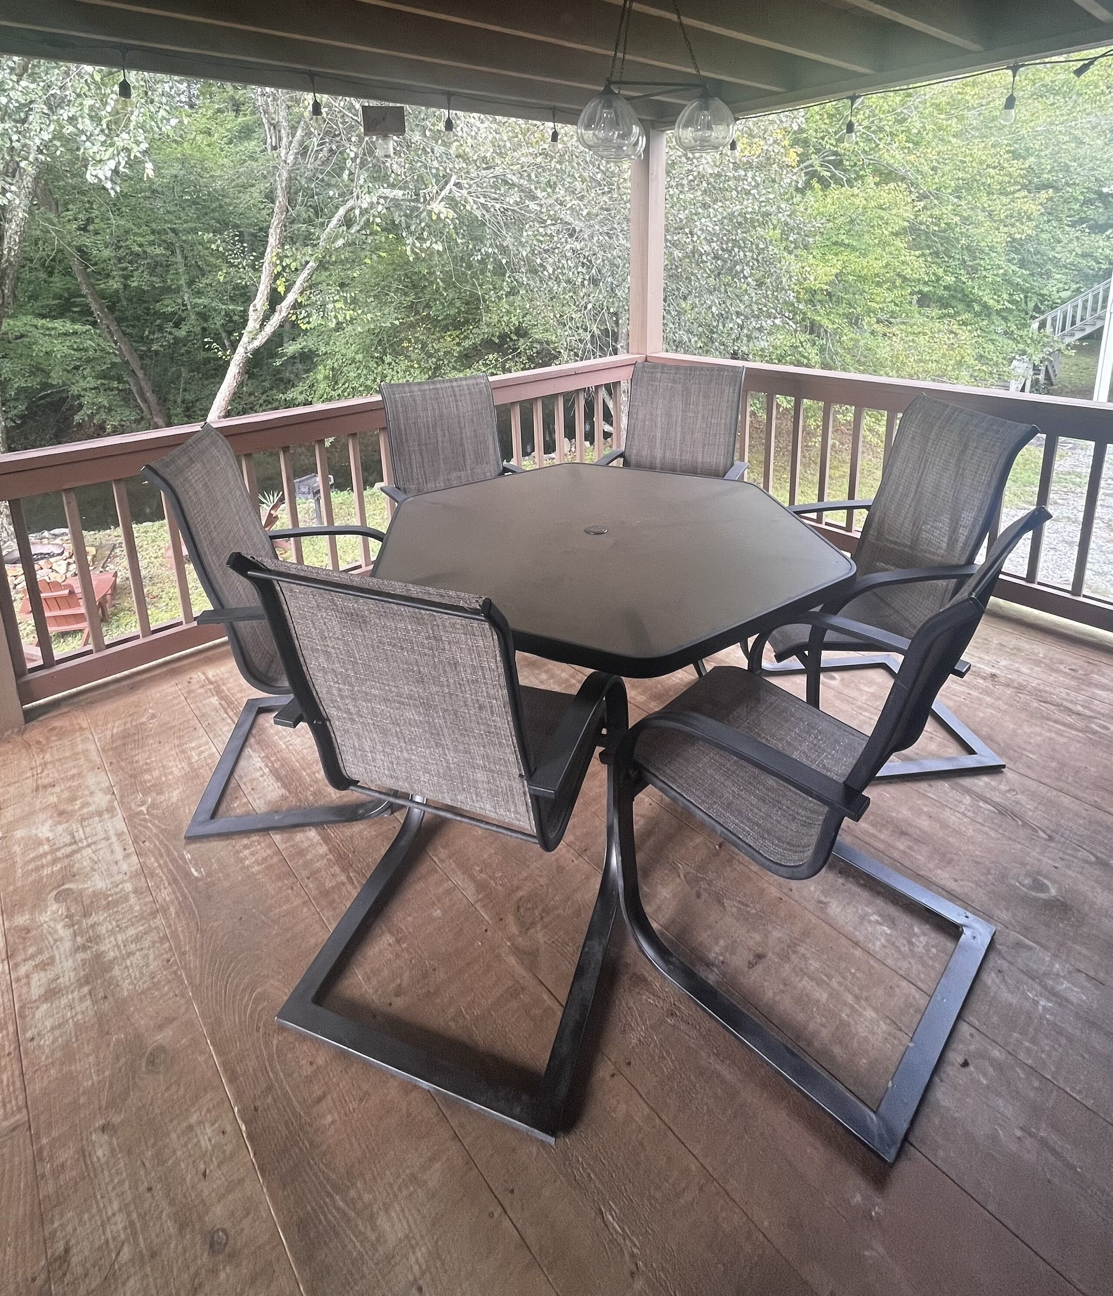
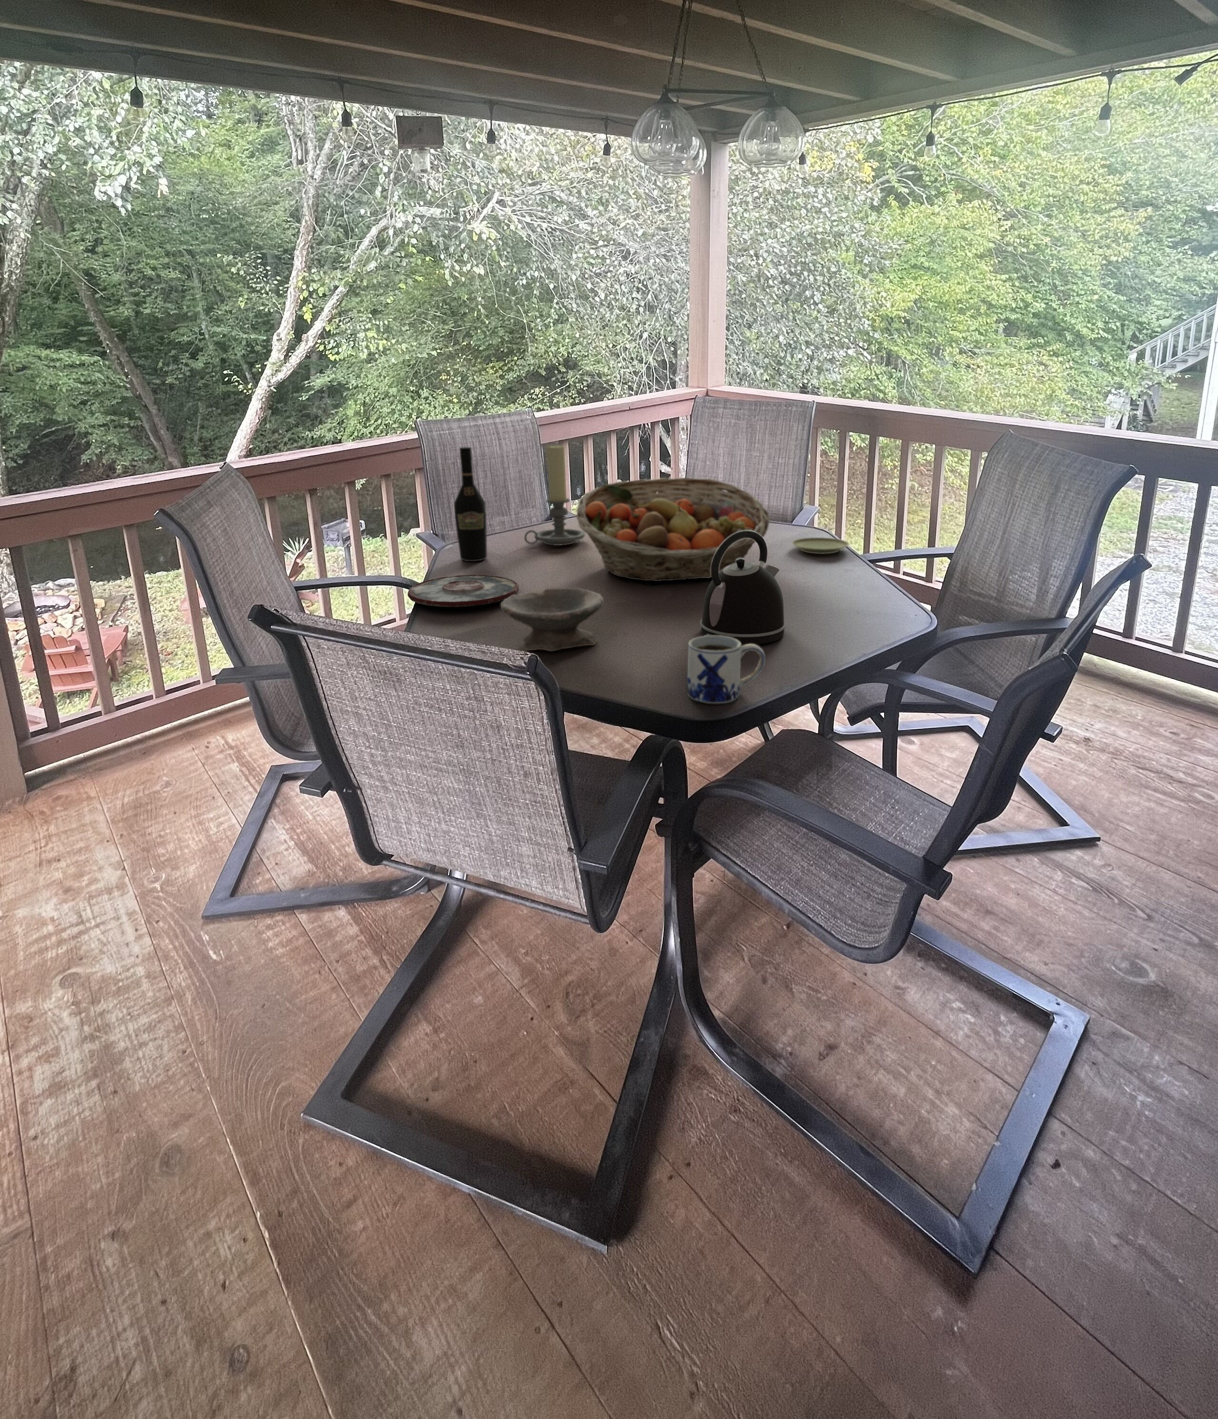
+ candle holder (552, 494)
+ bowl (554, 621)
+ wine bottle (469, 504)
+ fruit basket (672, 527)
+ mug (721, 668)
+ kettle (743, 582)
+ plate (463, 591)
+ plate (820, 547)
